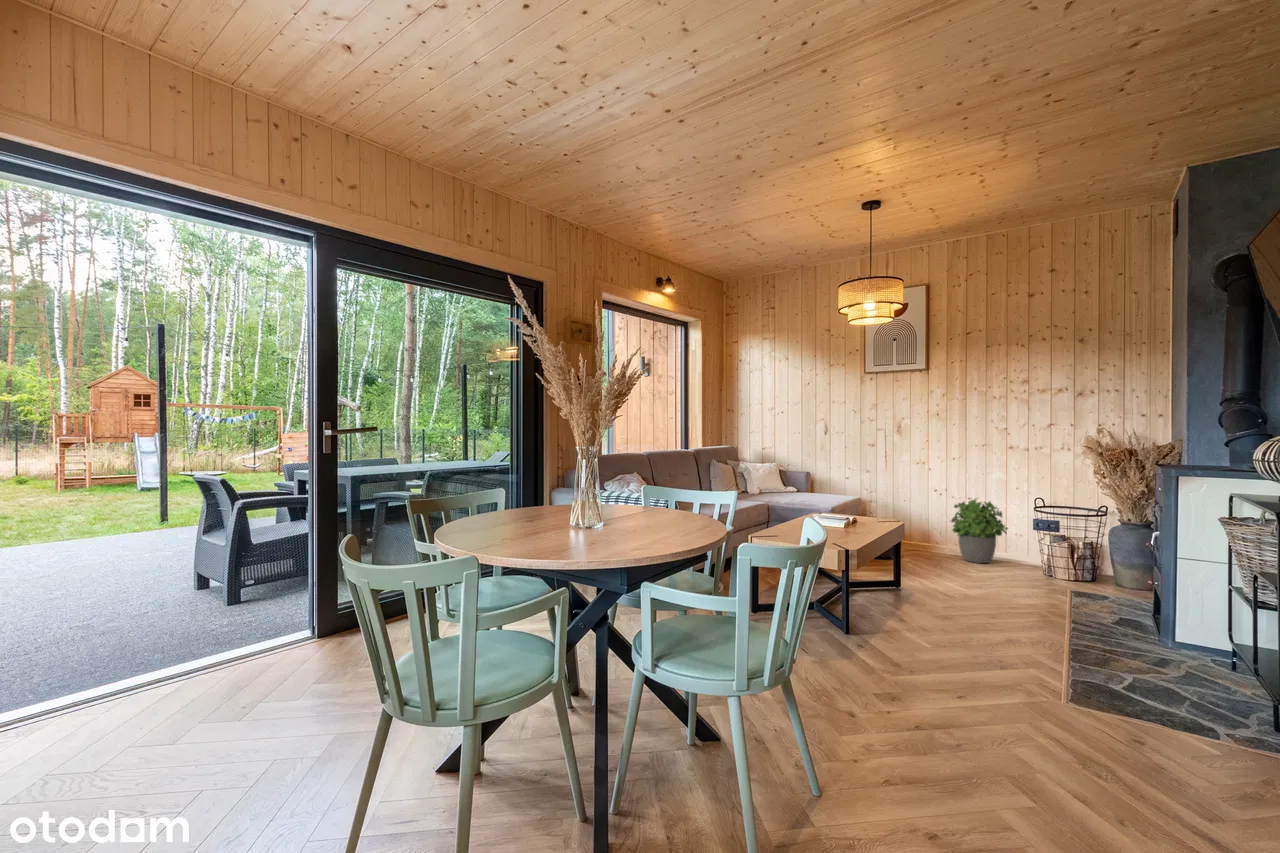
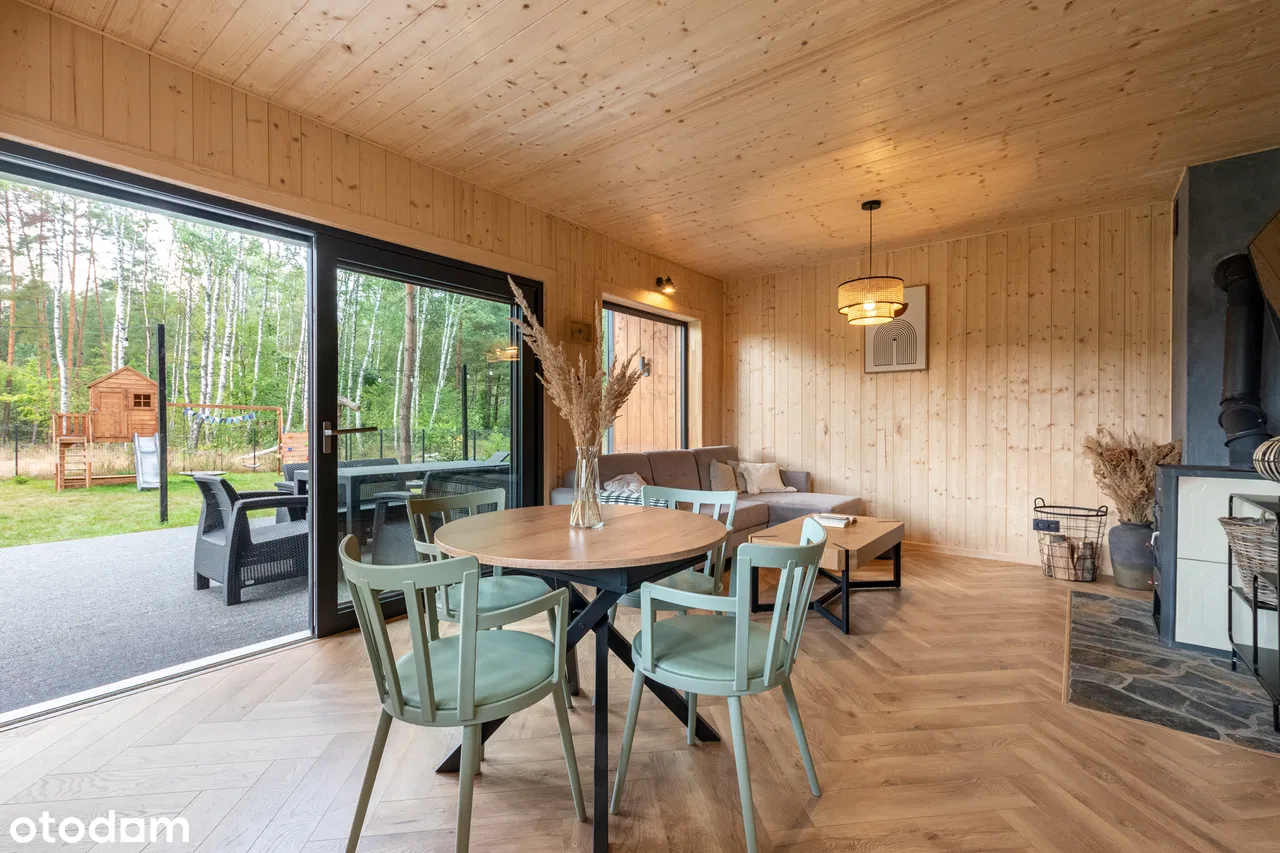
- potted plant (977, 529)
